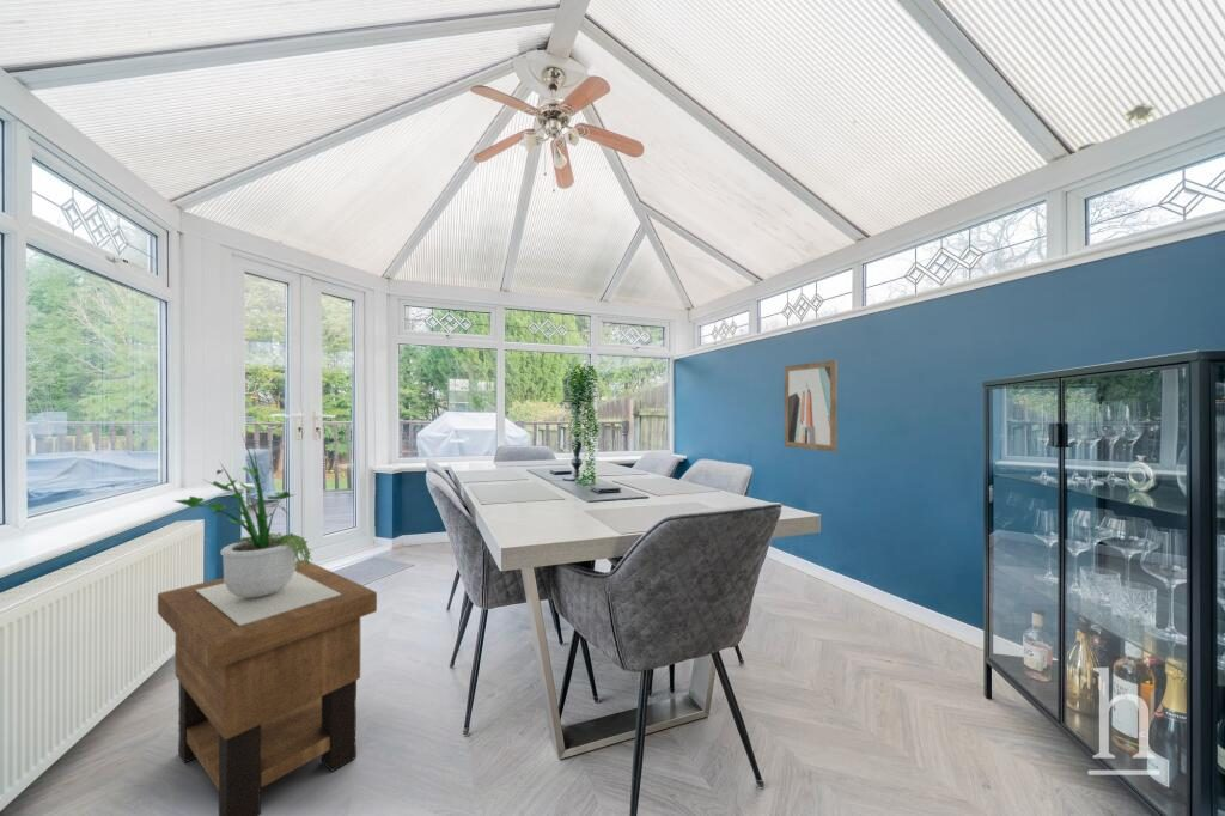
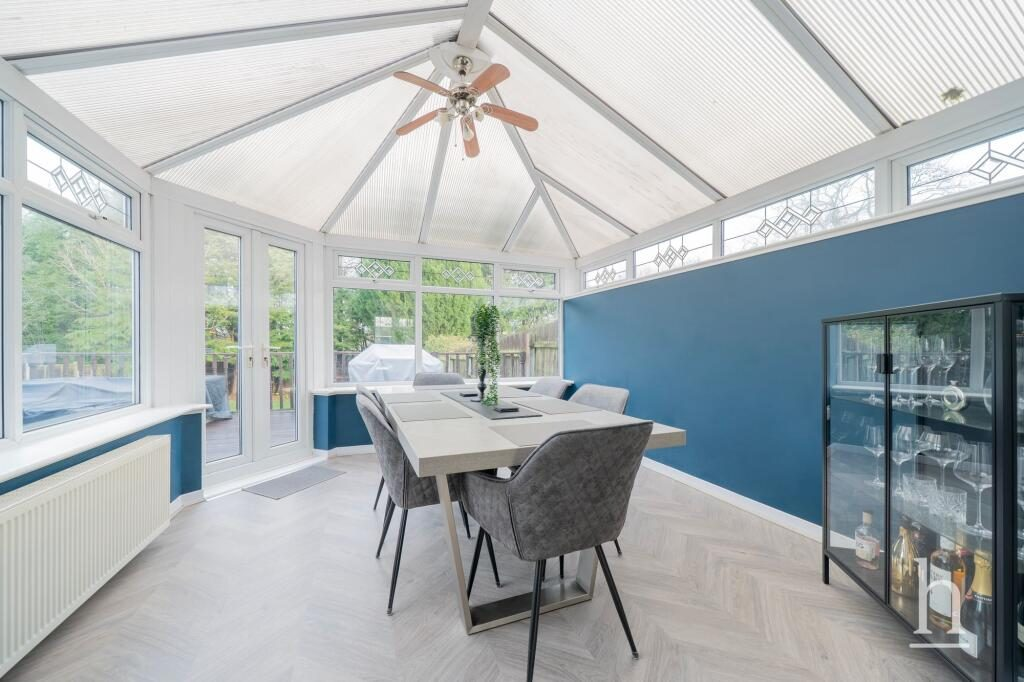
- side table (273, 670)
- wall art (809, 406)
- potted plant (246, 509)
